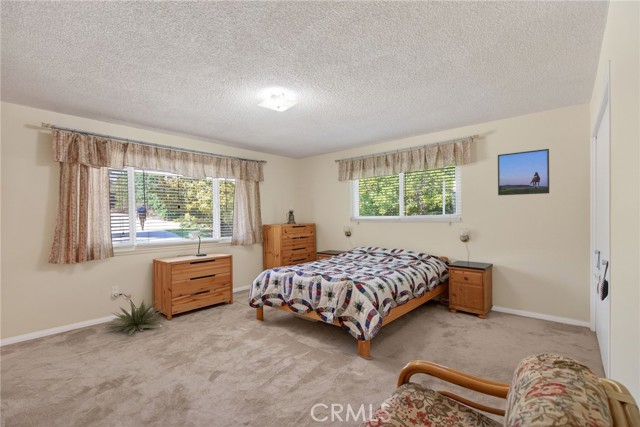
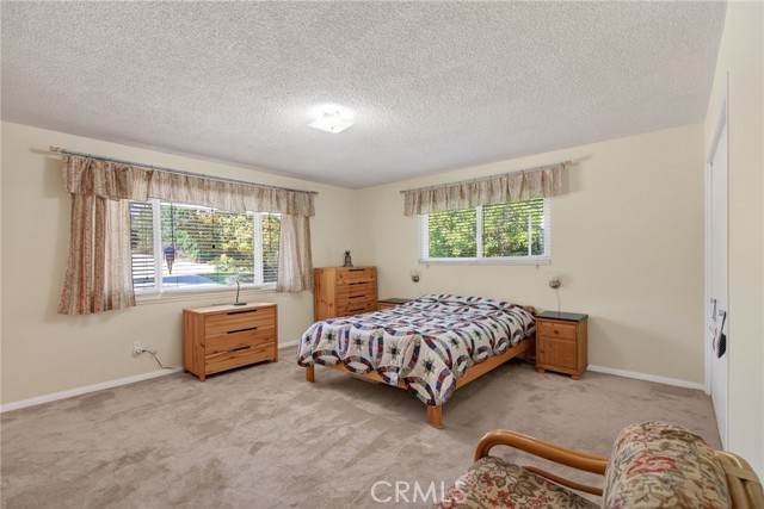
- decorative plant (134, 314)
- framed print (522, 173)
